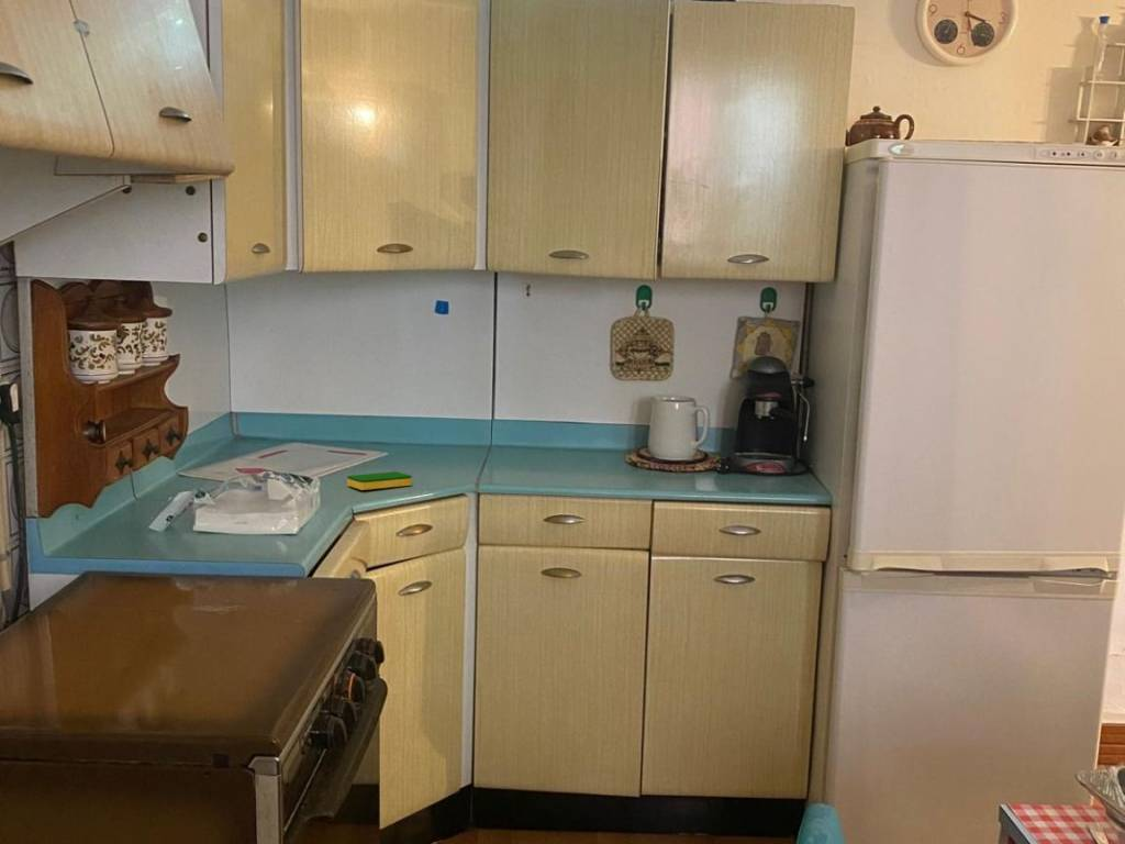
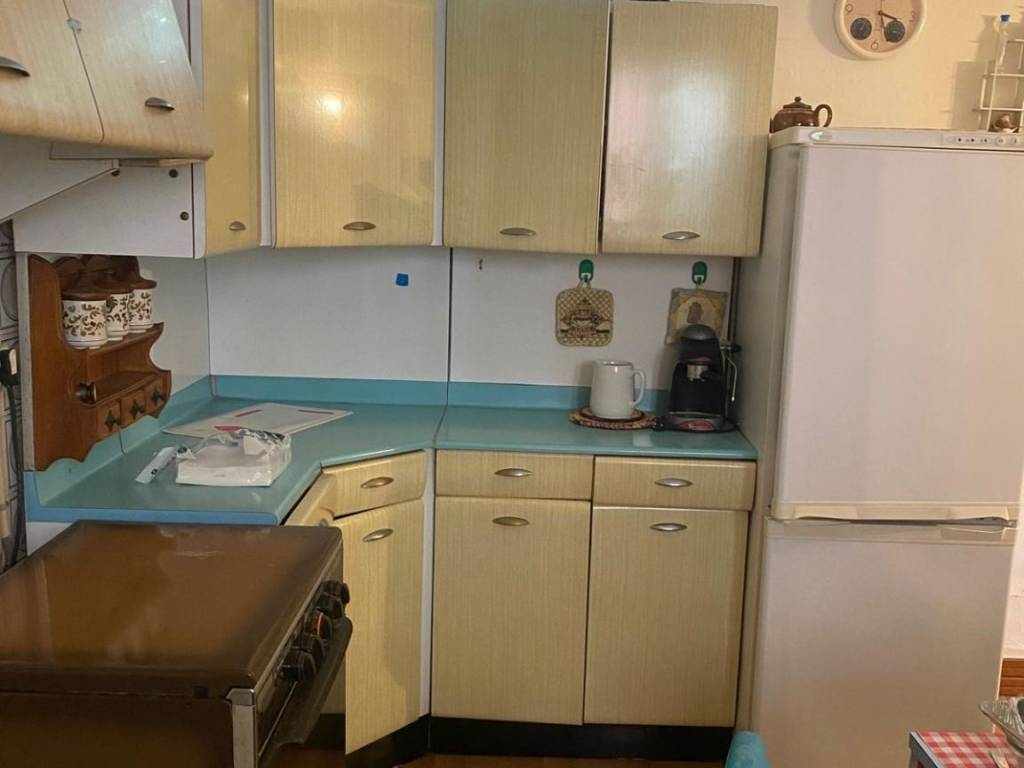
- dish sponge (379, 480)
